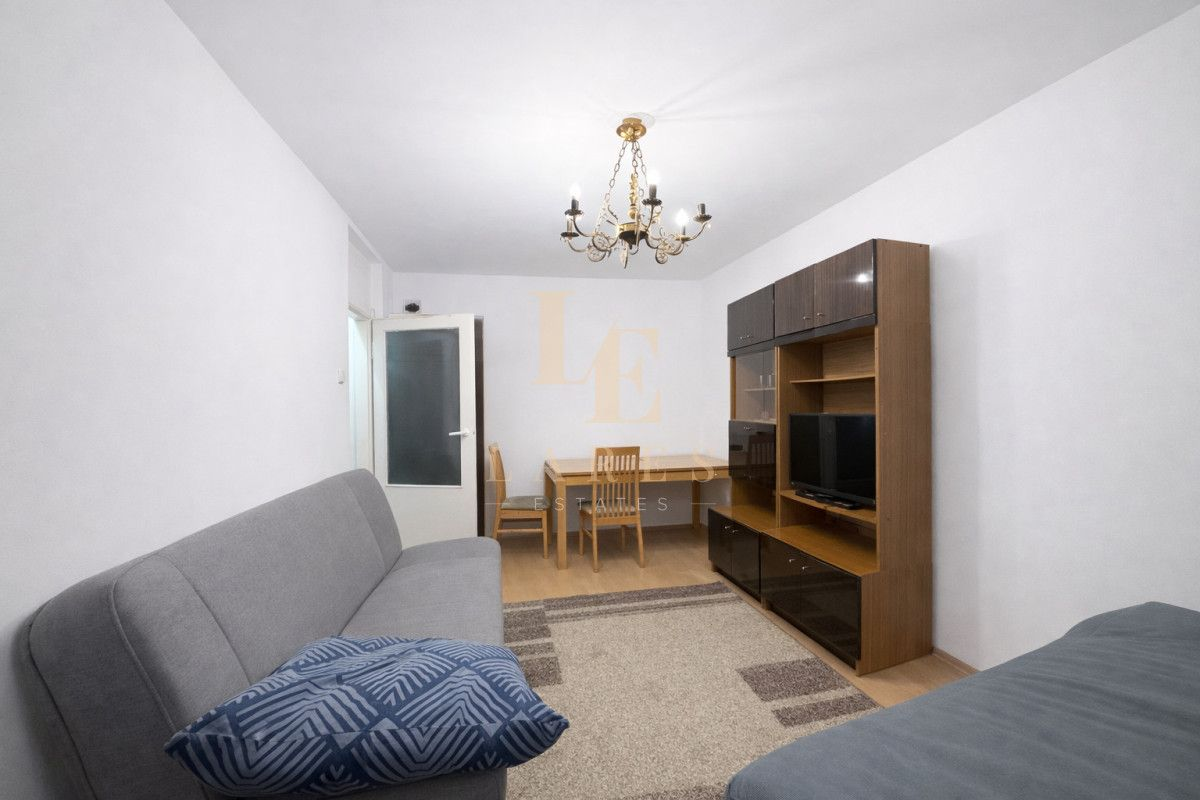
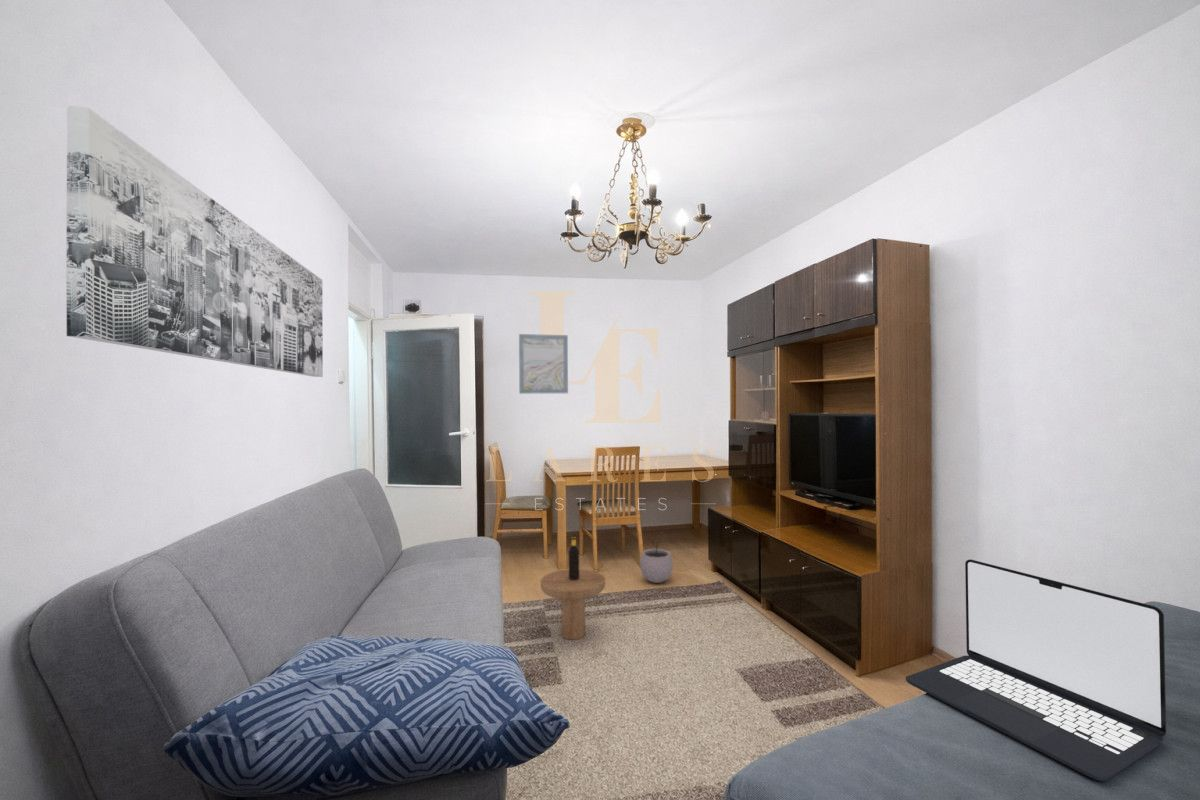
+ wall art (246, 296)
+ wall art (543, 364)
+ side table (573, 585)
+ laptop (1020, 649)
+ plant pot (656, 560)
